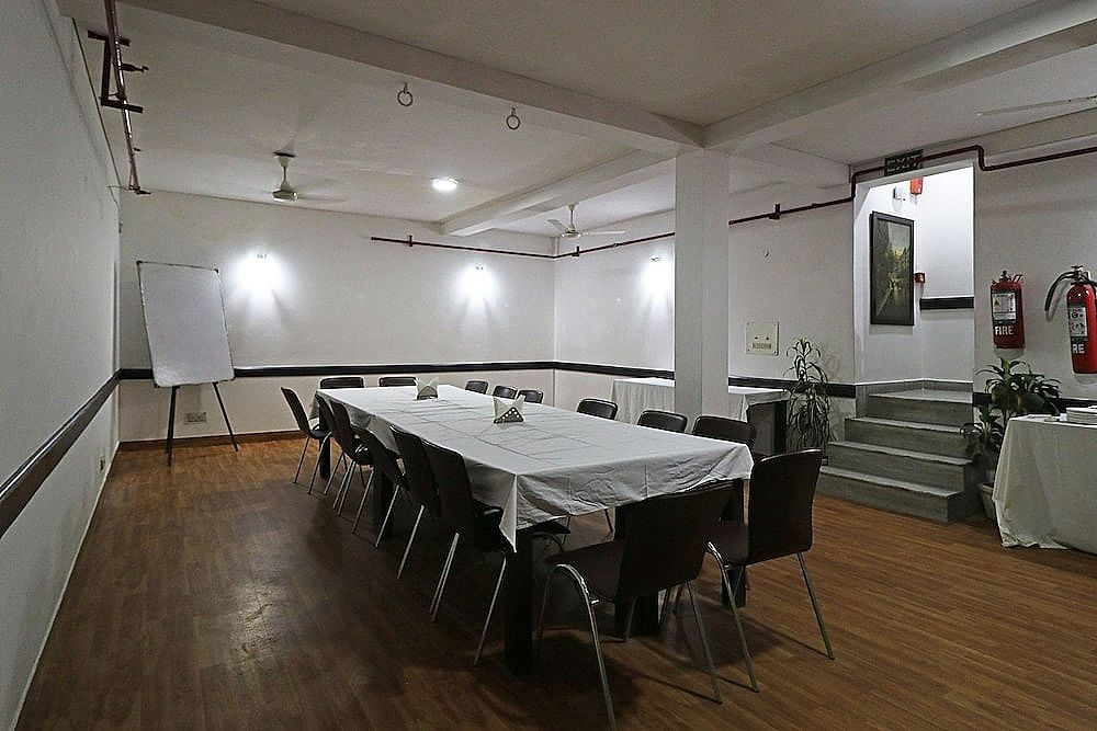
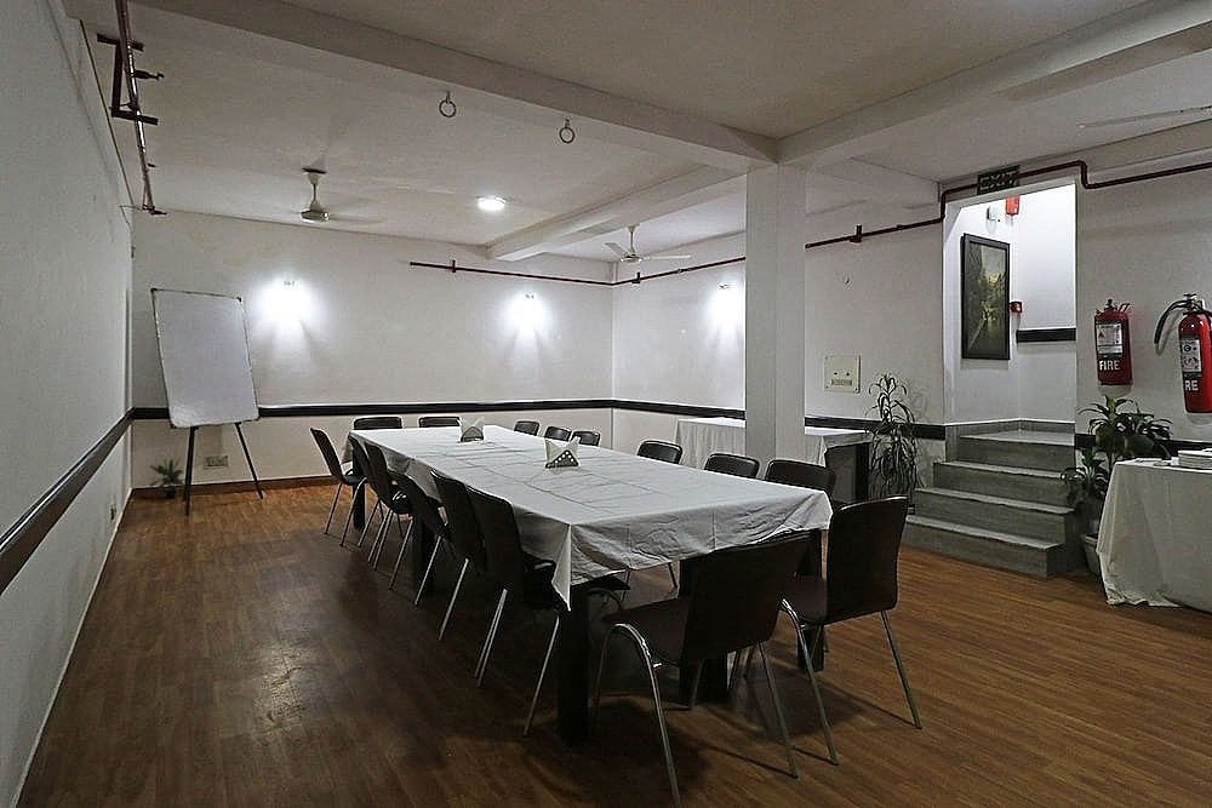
+ potted plant (170, 479)
